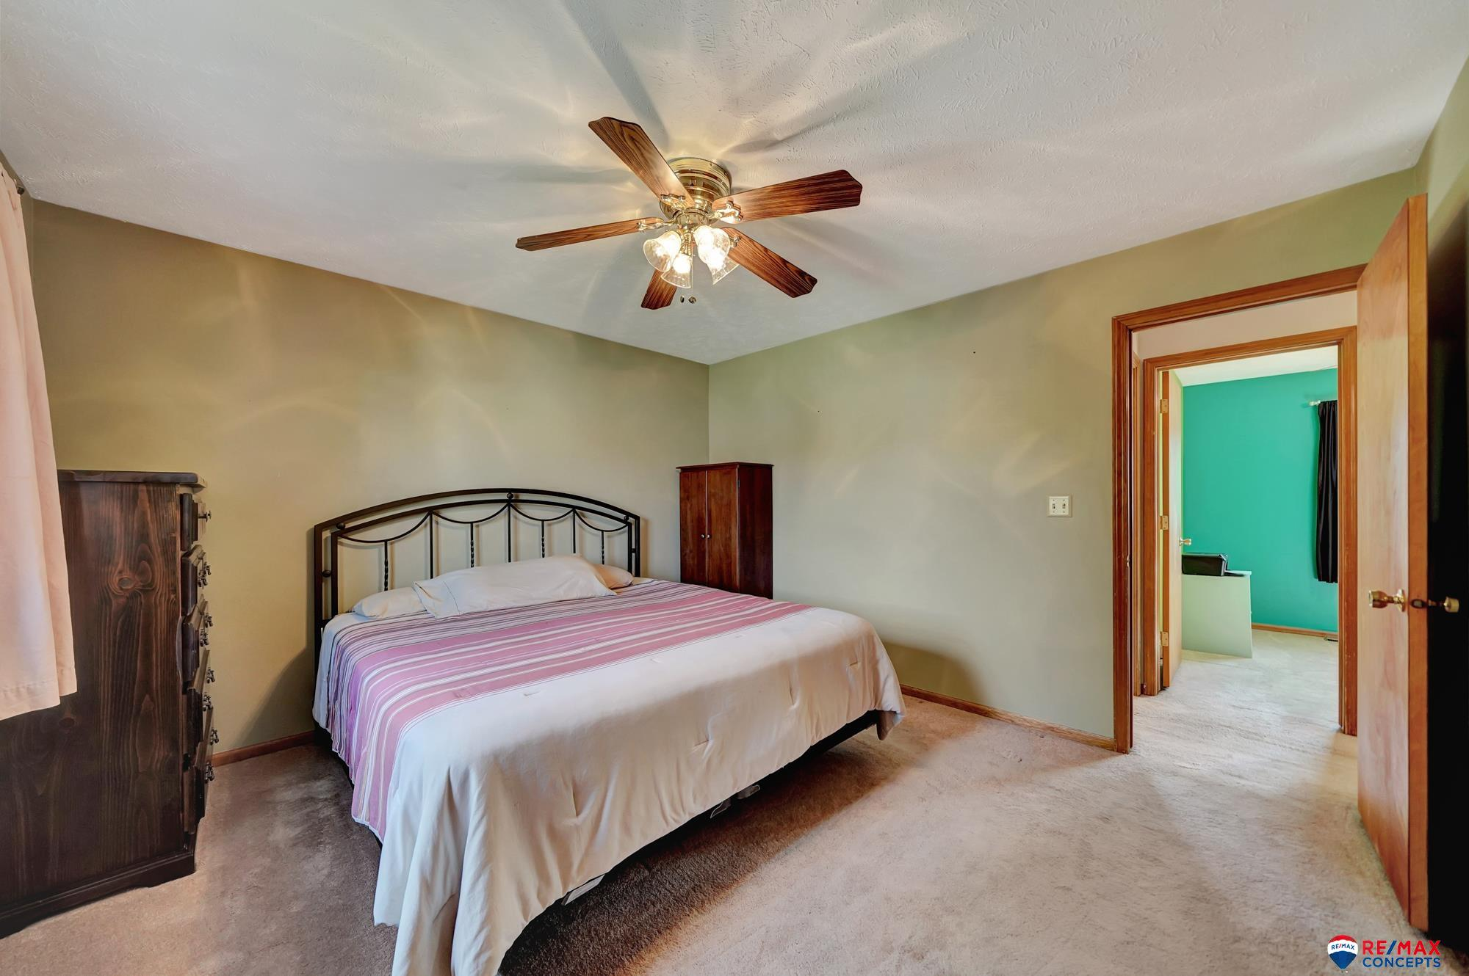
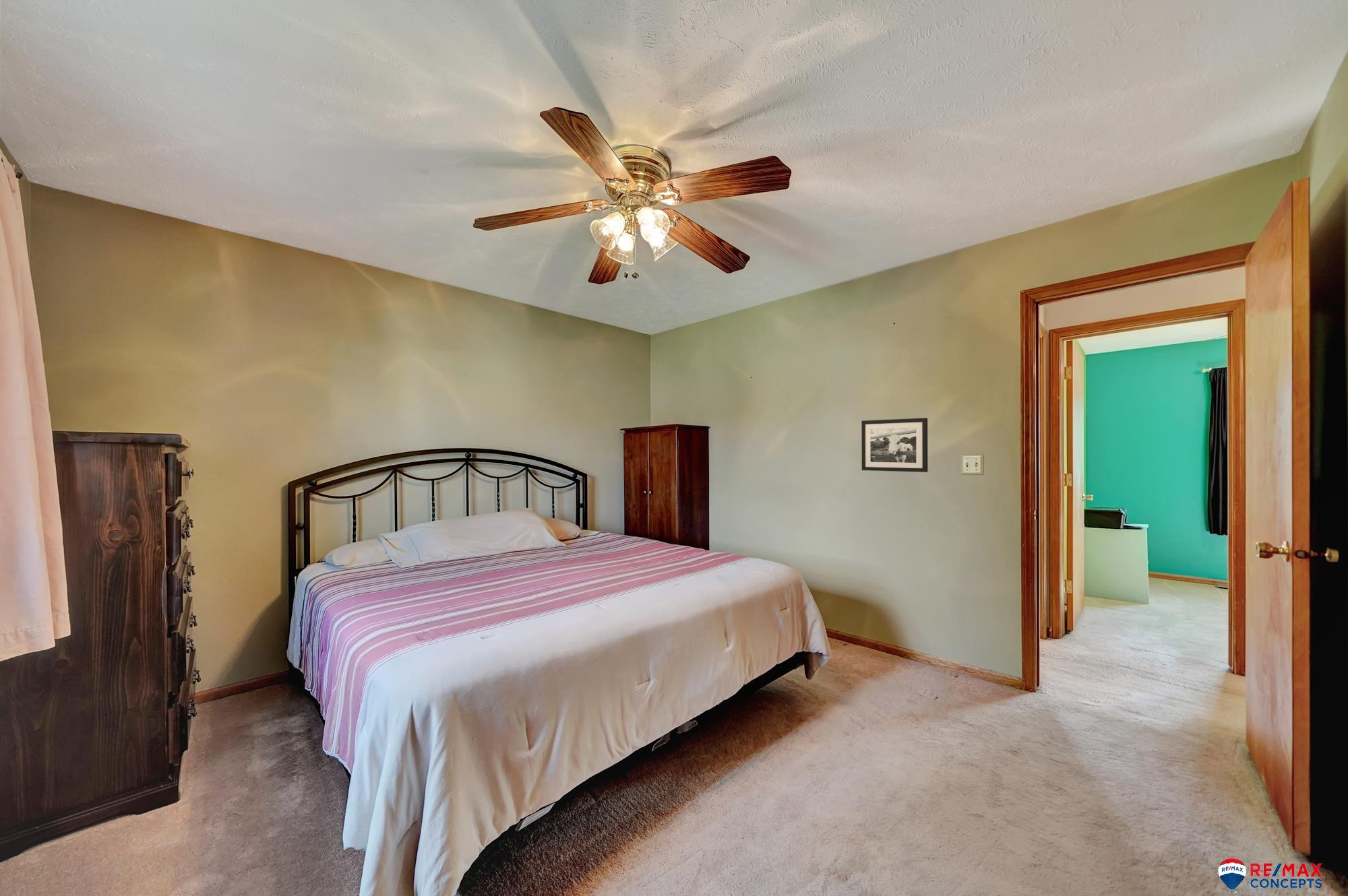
+ picture frame (893, 445)
